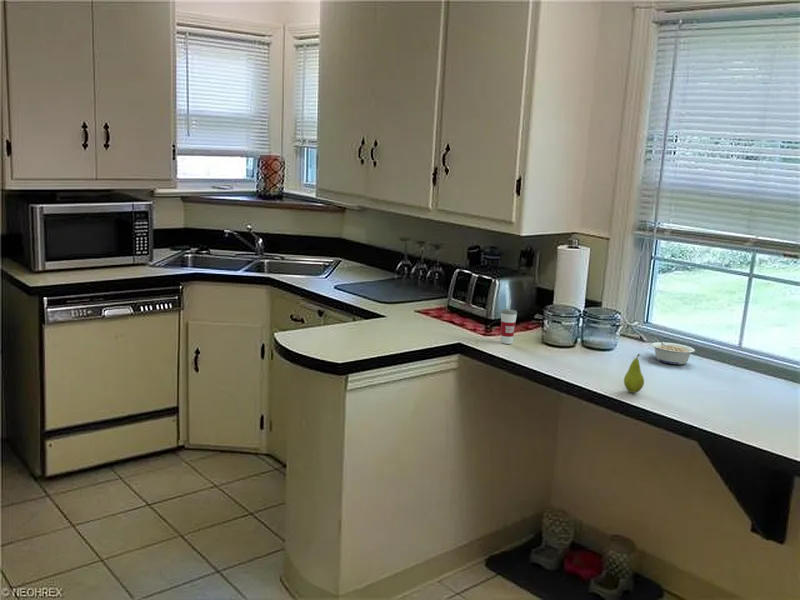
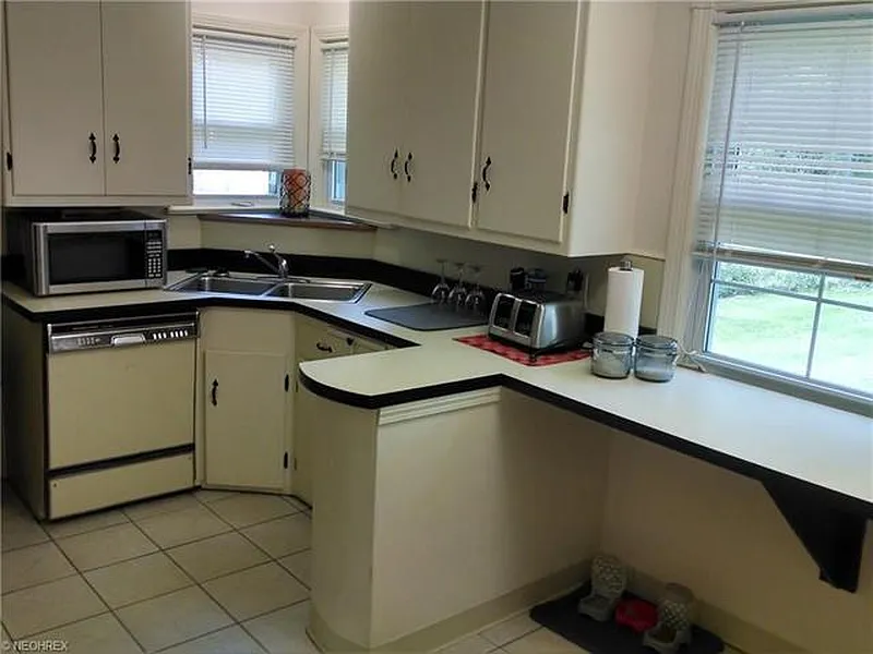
- legume (670, 352)
- fruit (634, 372)
- cup (508, 321)
